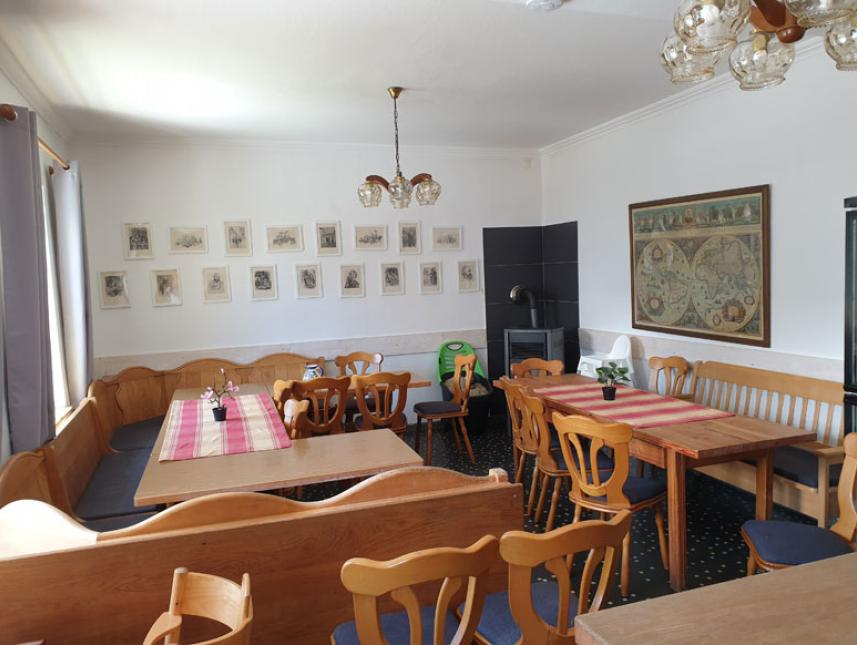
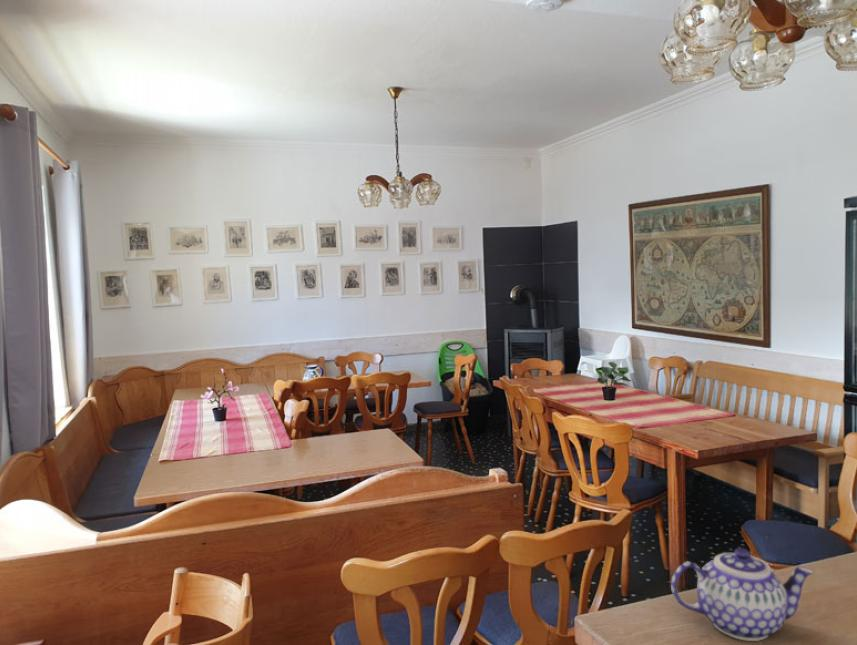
+ teapot (741, 587)
